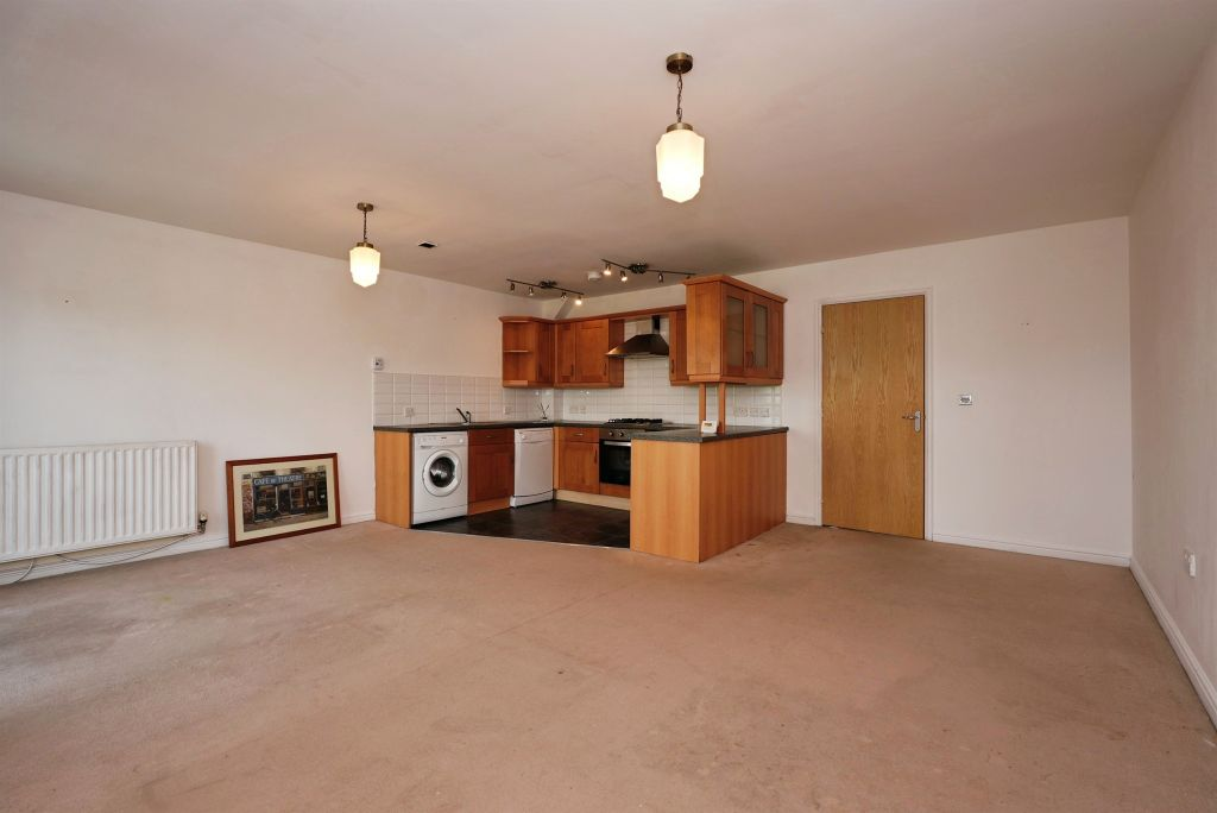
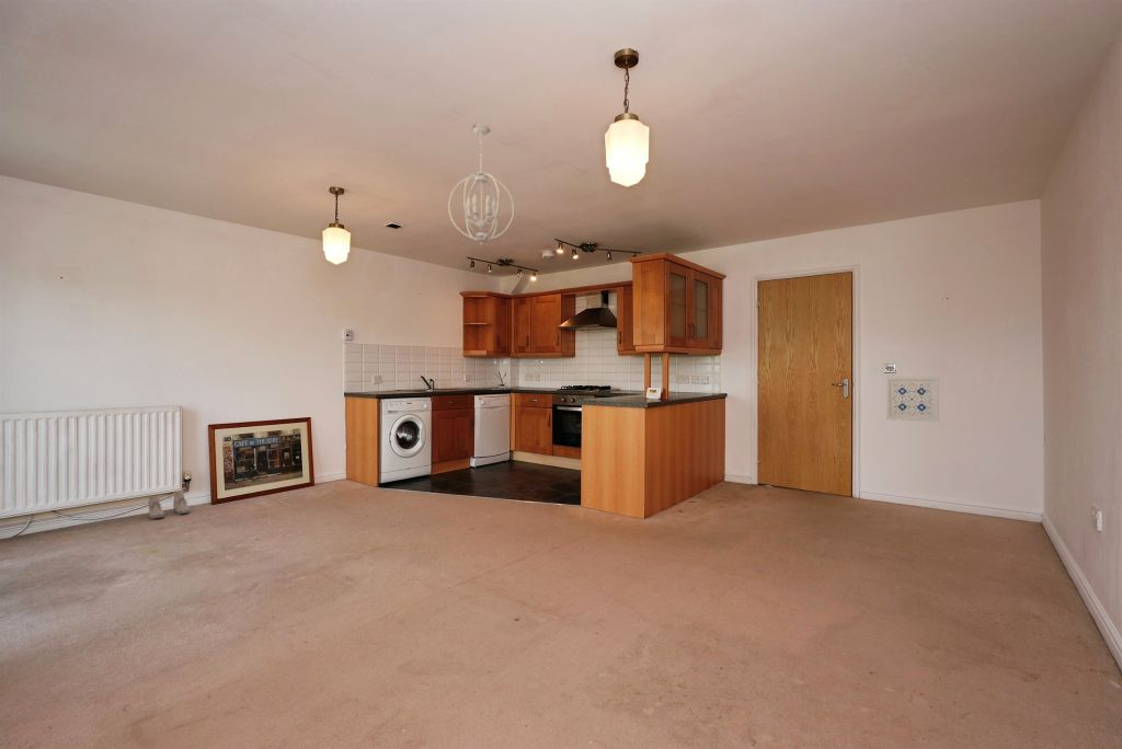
+ chandelier (481, 186)
+ wall art (912, 399)
+ boots (173, 504)
